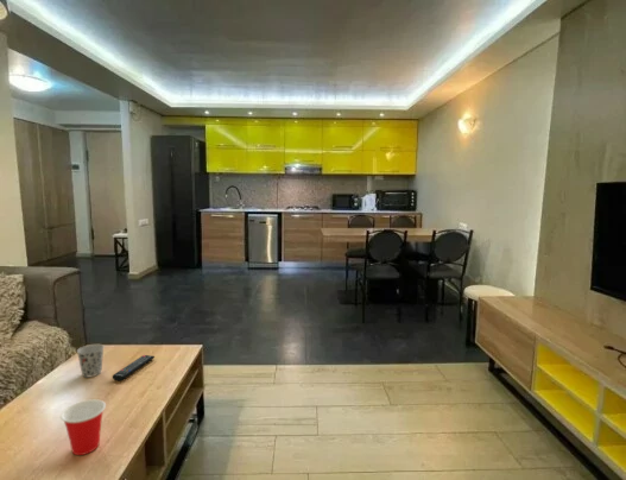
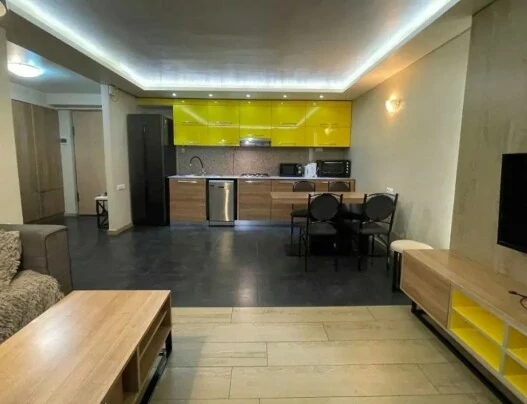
- remote control (134, 366)
- cup (90, 360)
- cup (84, 428)
